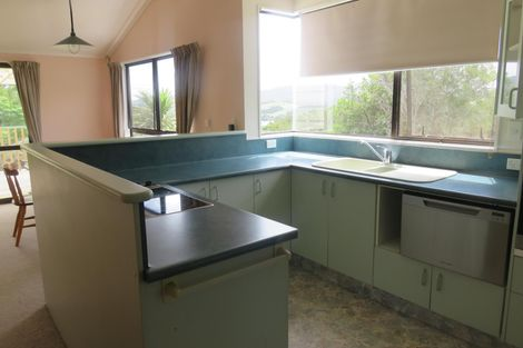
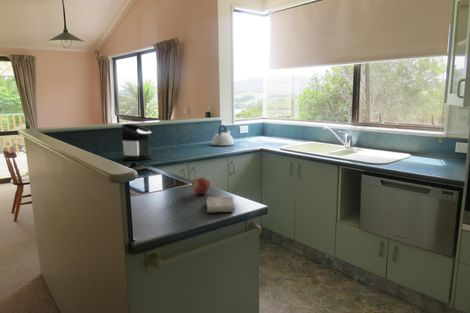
+ fruit (201, 185)
+ coffee maker (137, 141)
+ kettle (223, 134)
+ washcloth (220, 203)
